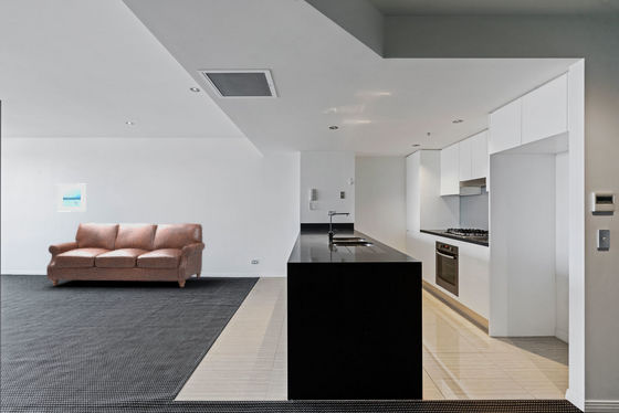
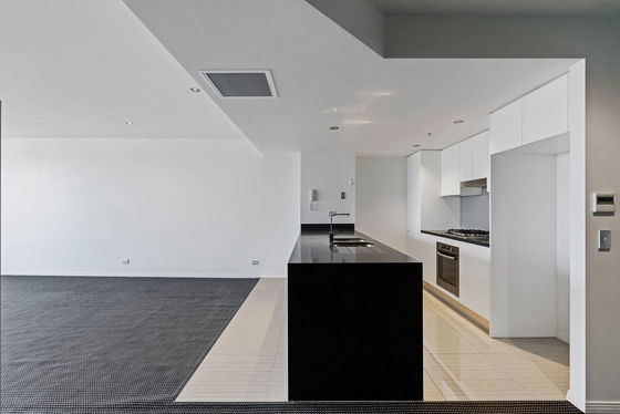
- sofa (130, 252)
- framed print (72, 197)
